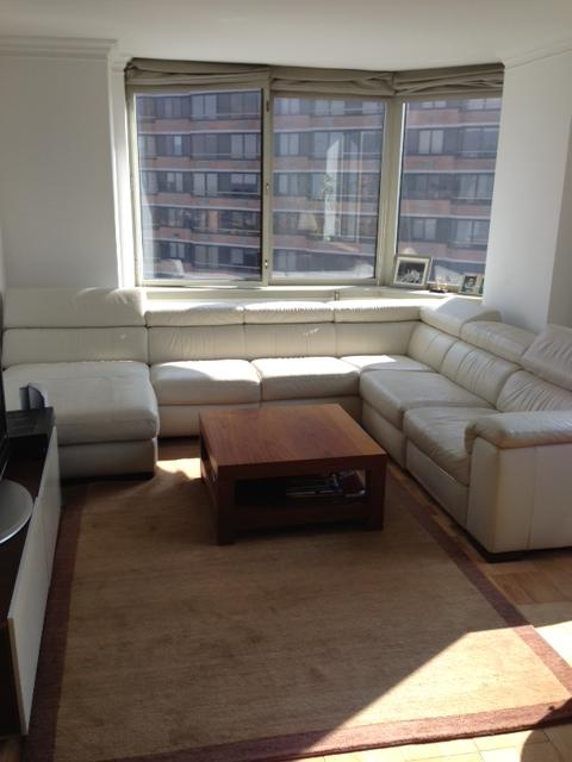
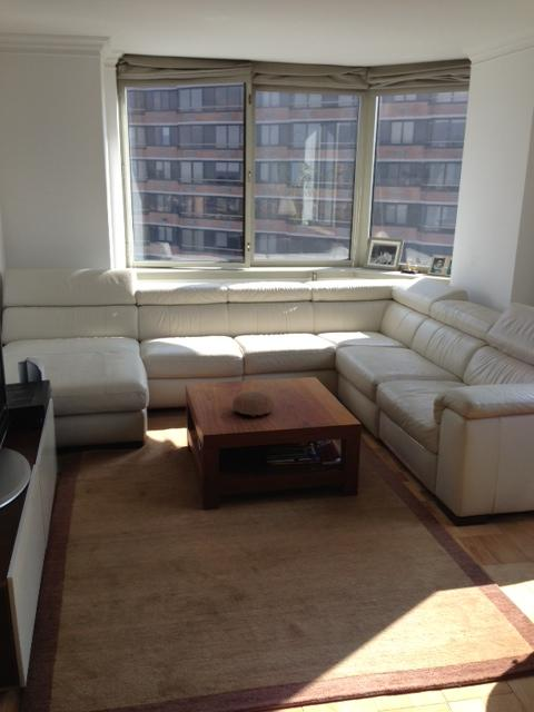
+ decorative bowl (253, 403)
